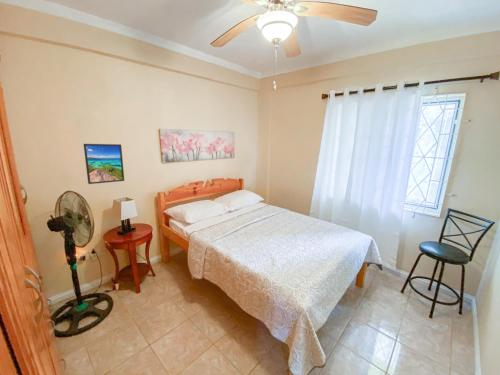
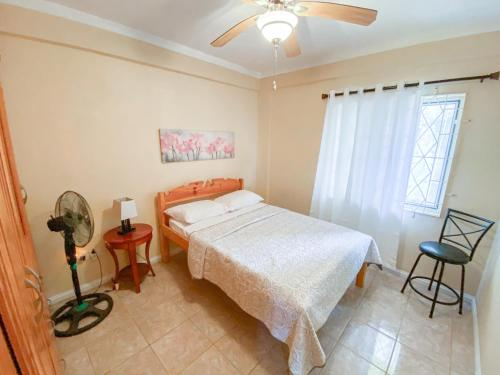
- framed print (105, 163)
